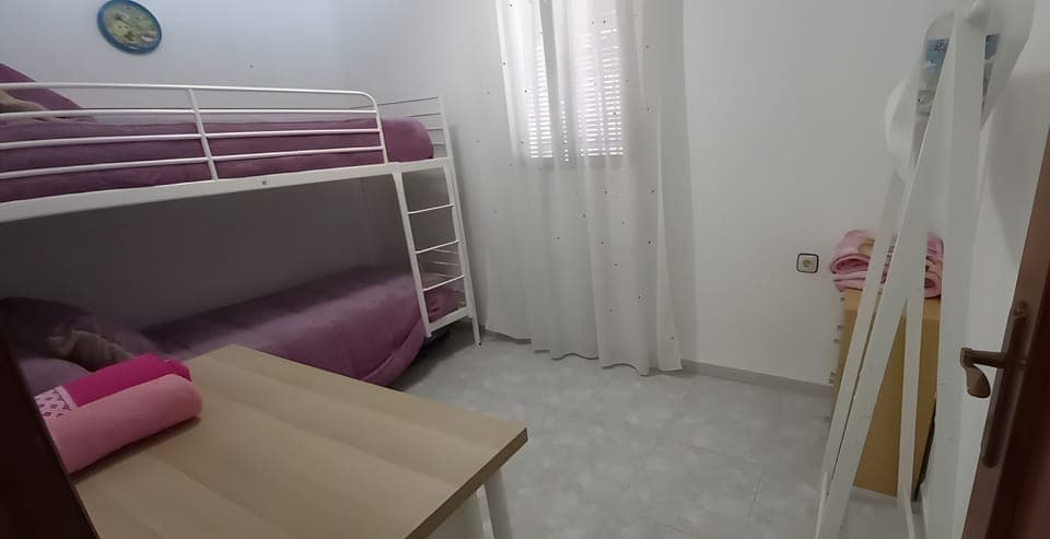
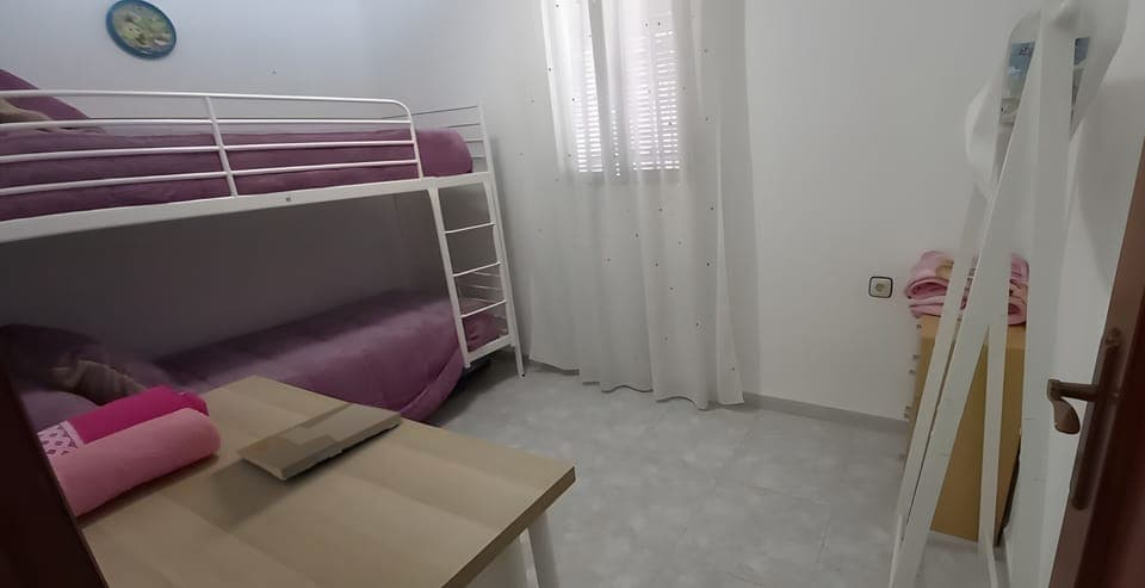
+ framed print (320, 433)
